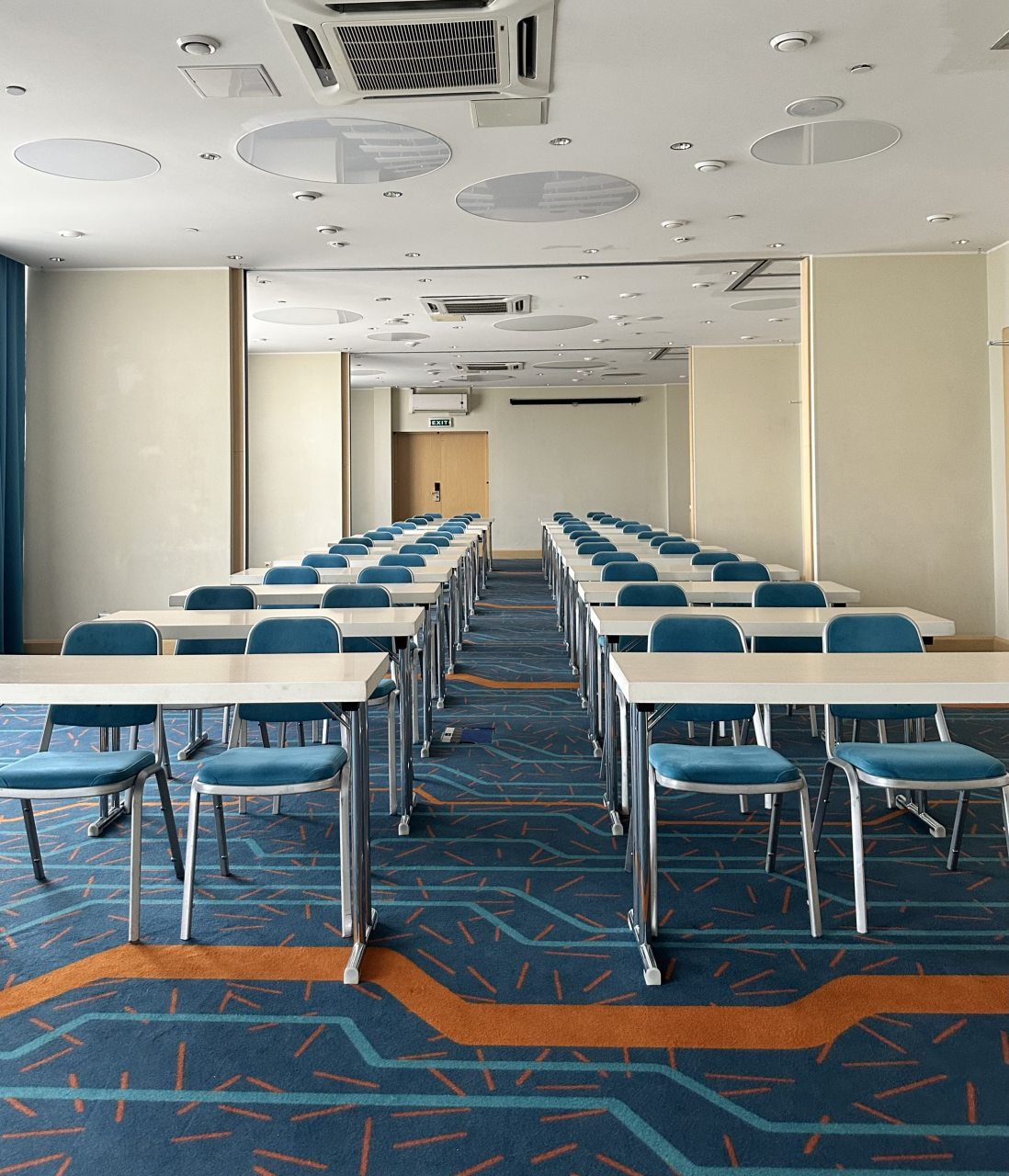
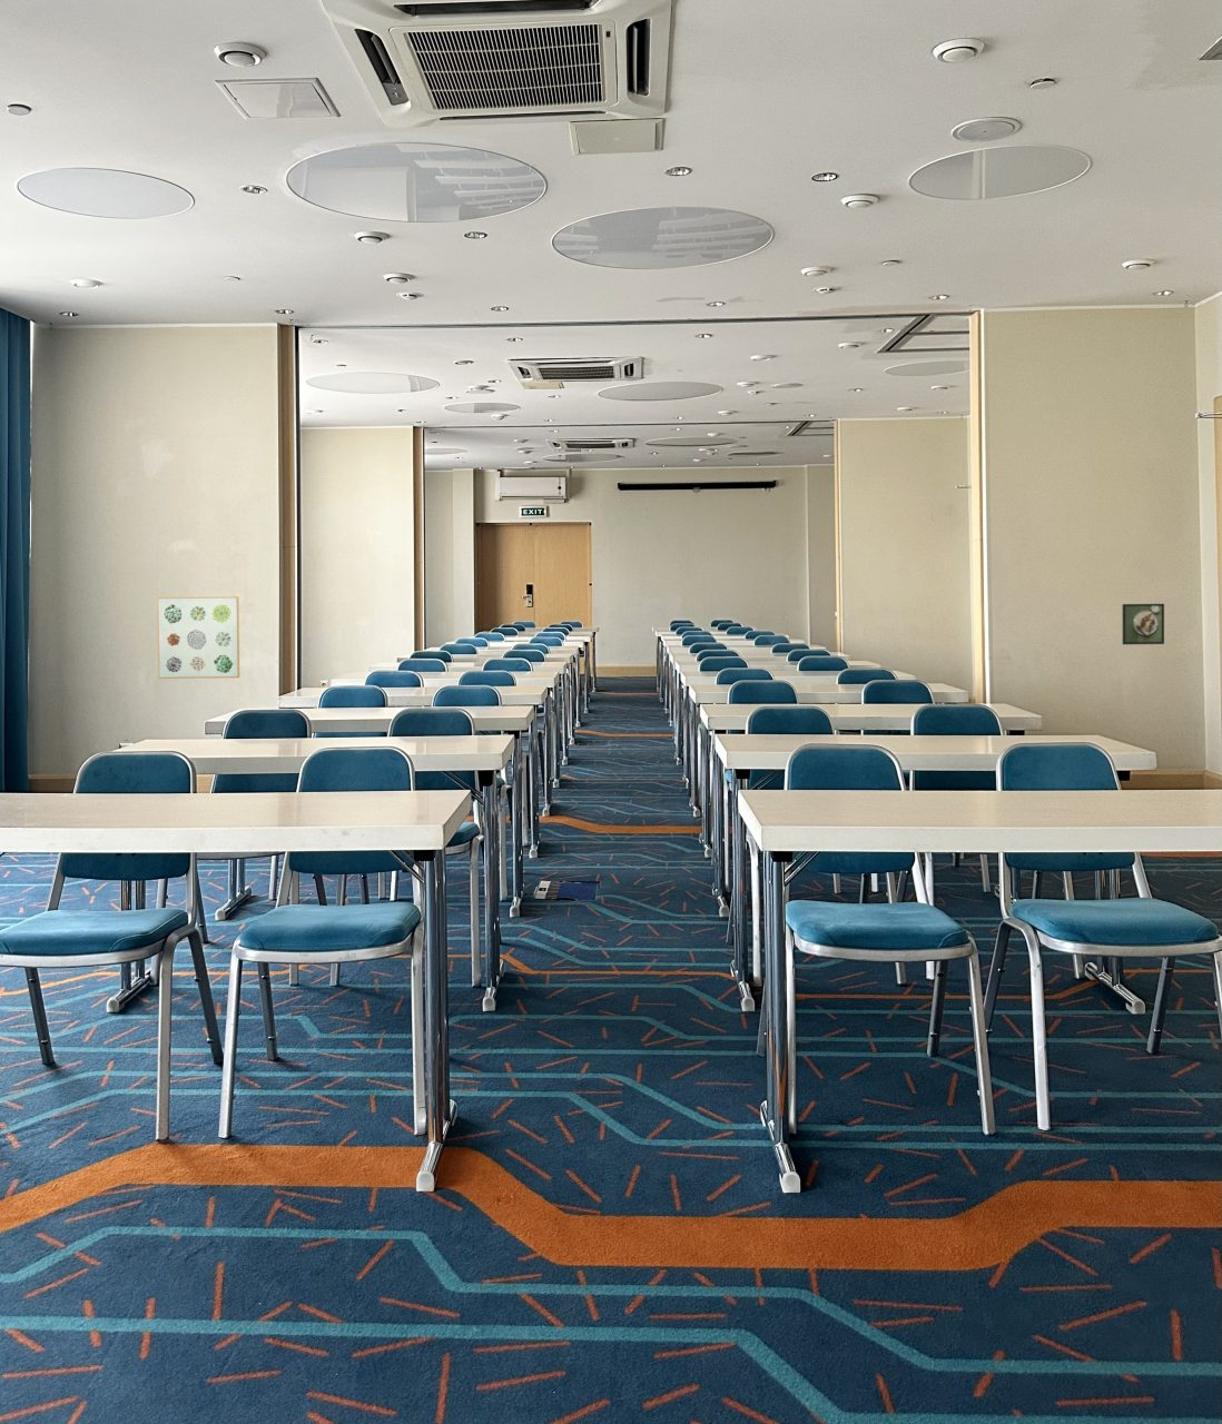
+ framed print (1143, 624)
+ wall art (199, 637)
